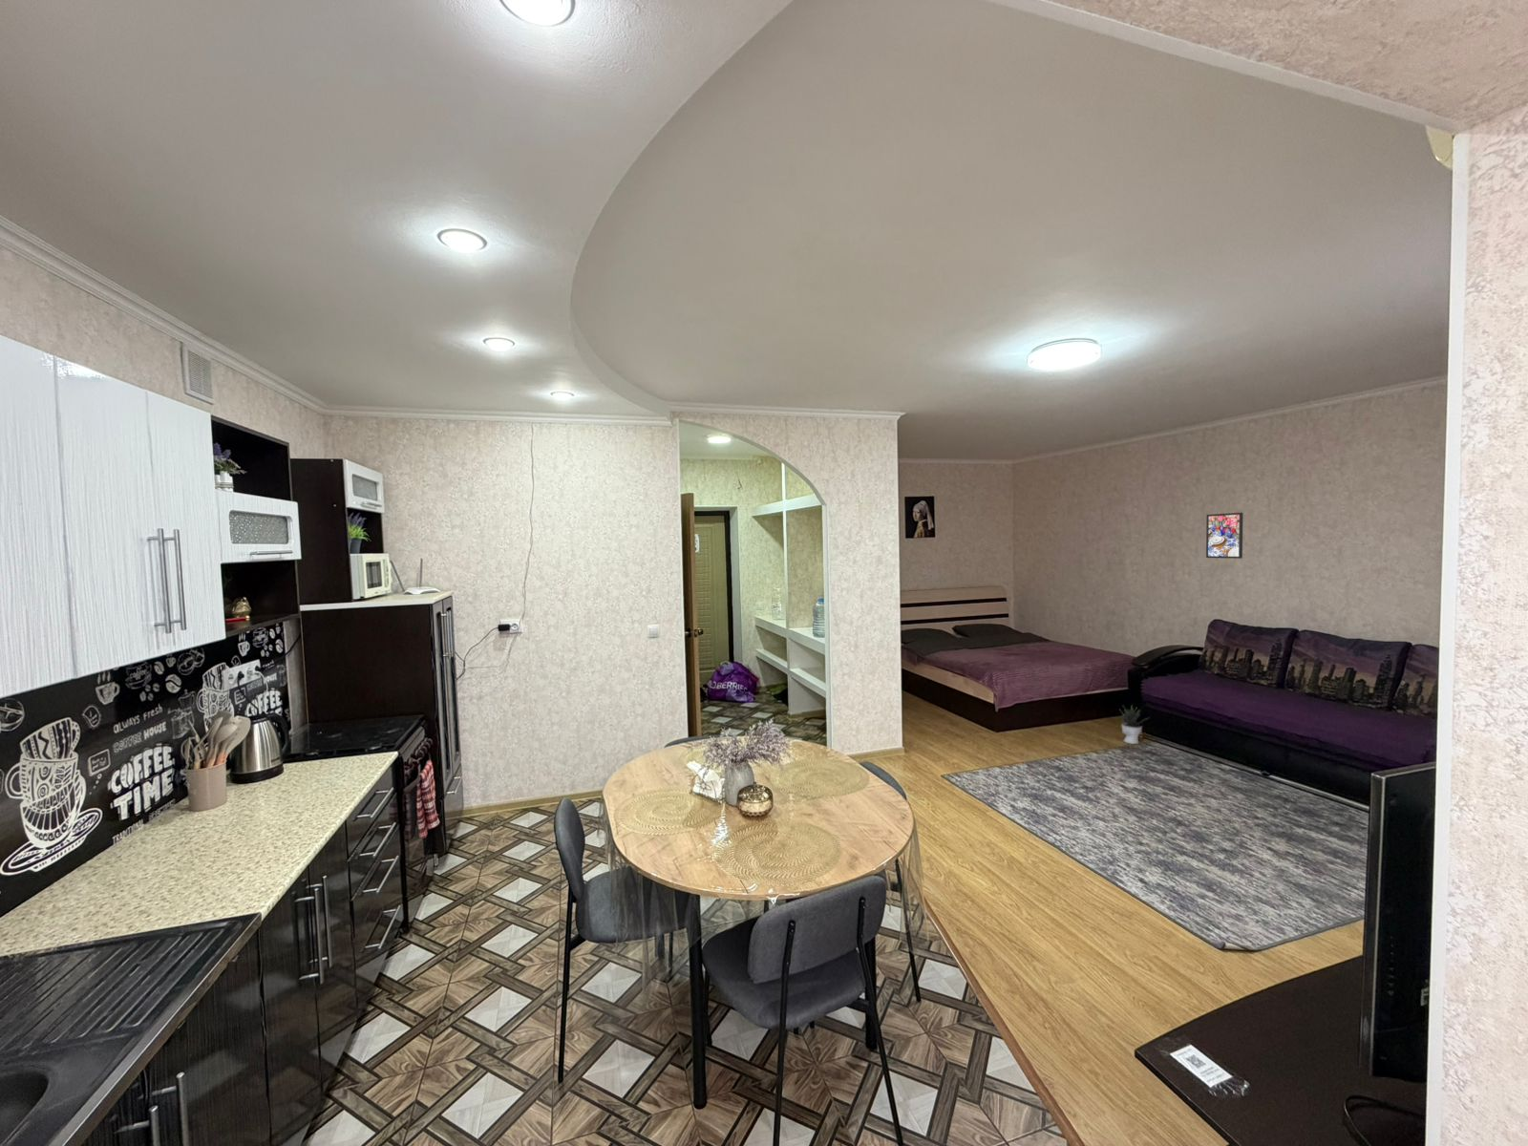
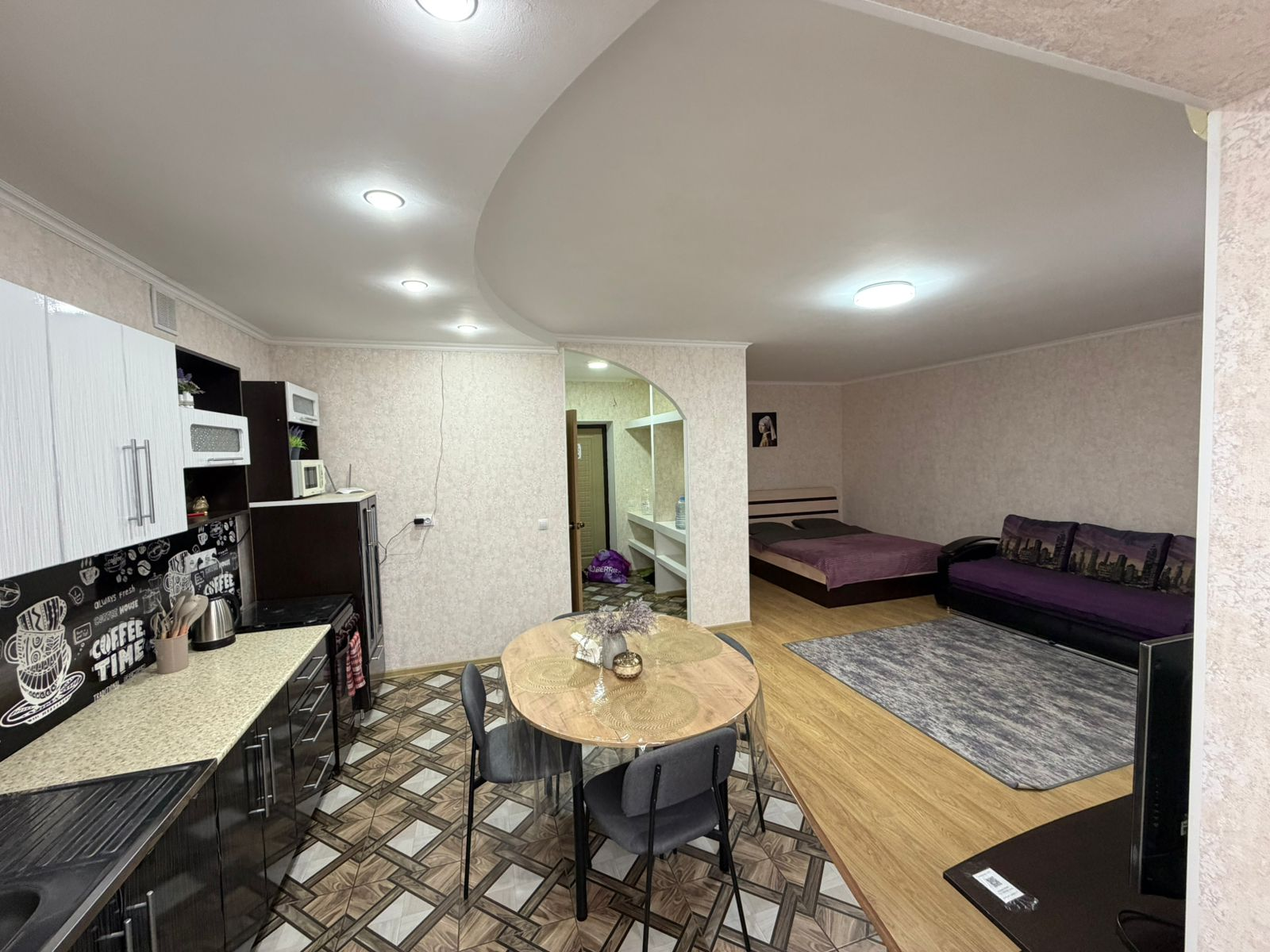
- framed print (1224, 536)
- potted plant (1129, 723)
